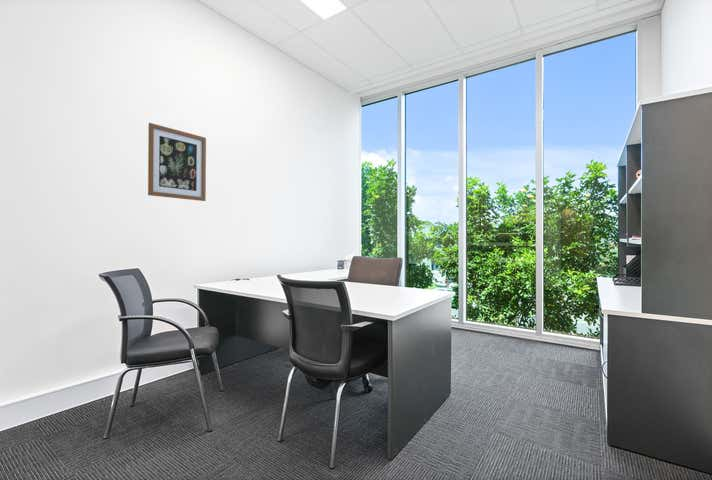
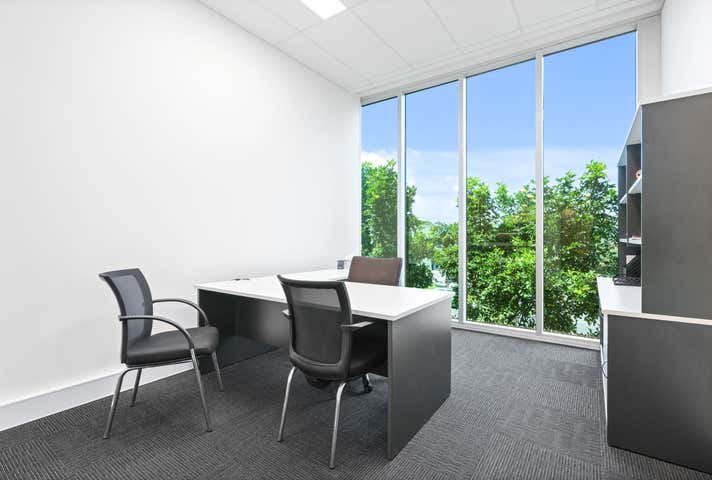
- wall art (178, 164)
